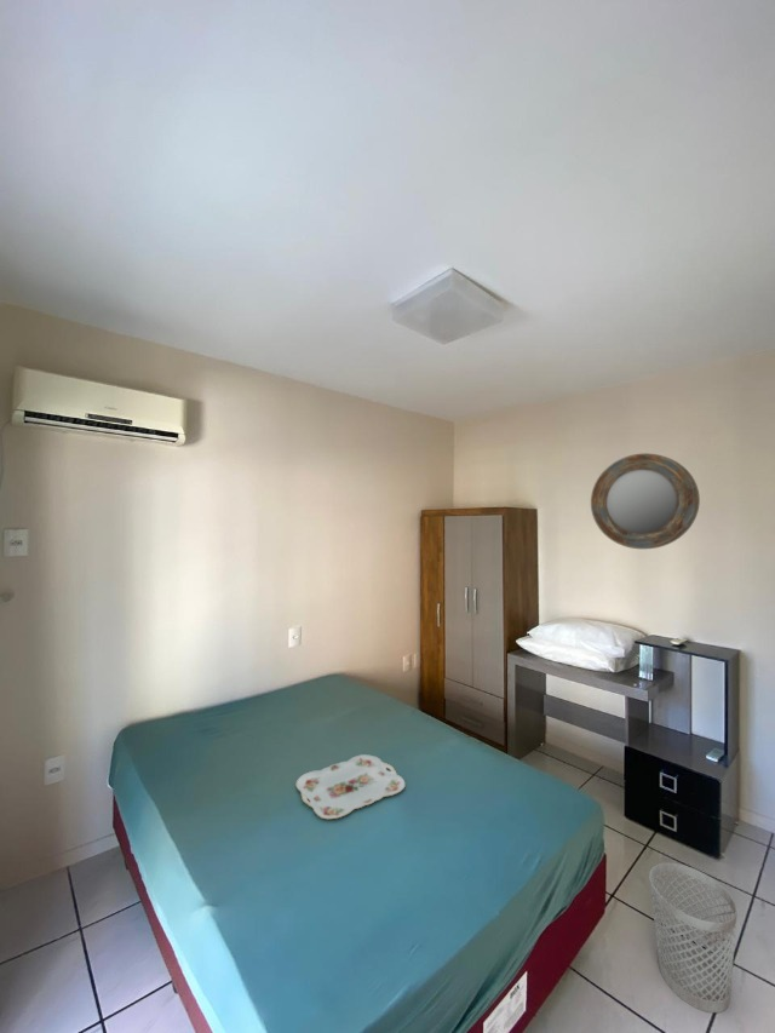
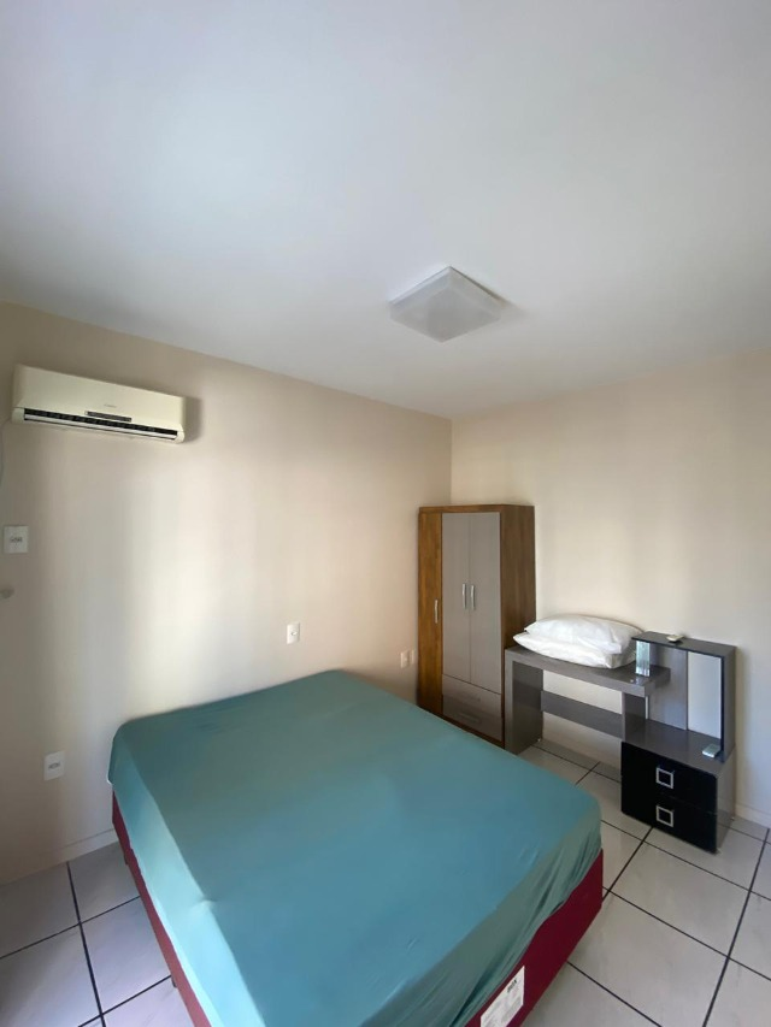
- serving tray (350, 784)
- home mirror (641, 501)
- wastebasket (693, 935)
